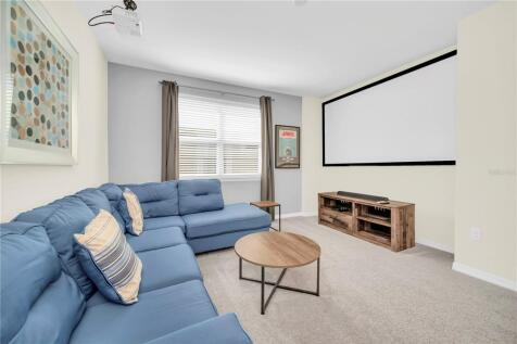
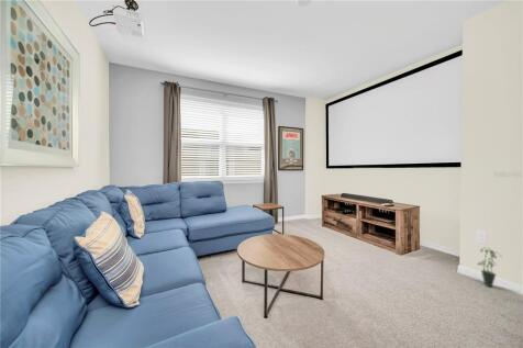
+ potted plant (490, 267)
